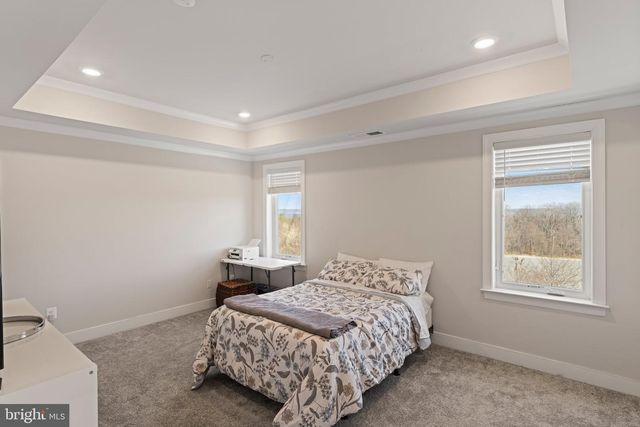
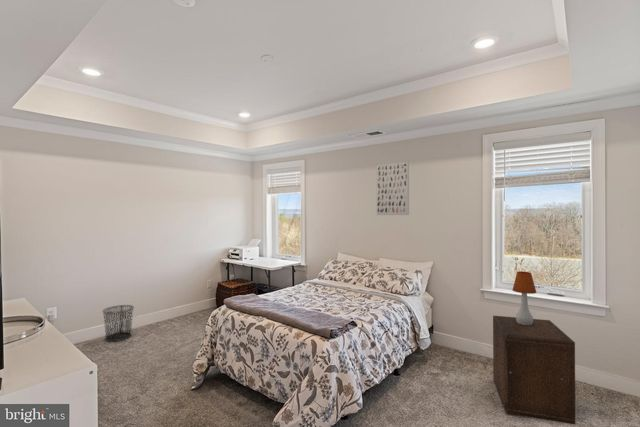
+ table lamp (524, 297)
+ wall art (392, 189)
+ nightstand (529, 363)
+ waste bin (118, 322)
